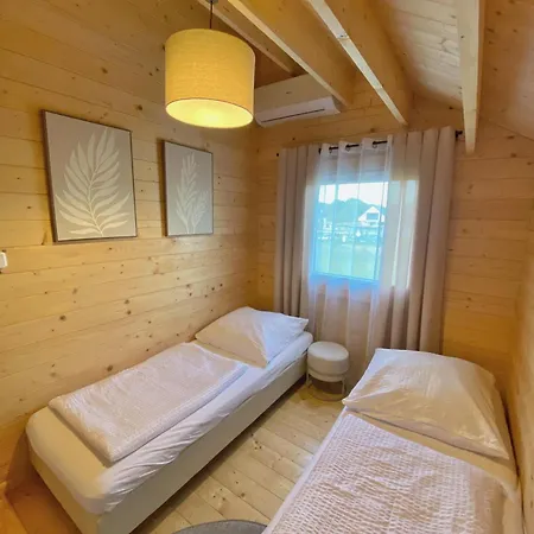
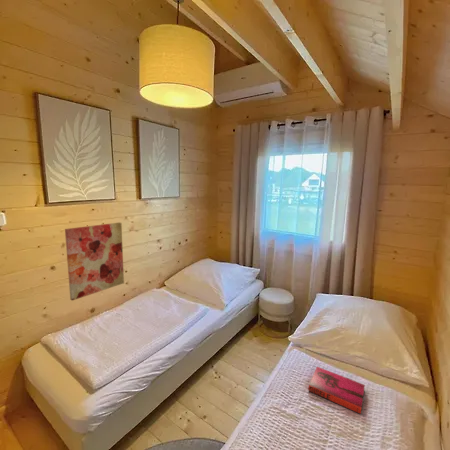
+ wall art (97, 258)
+ hardback book (336, 388)
